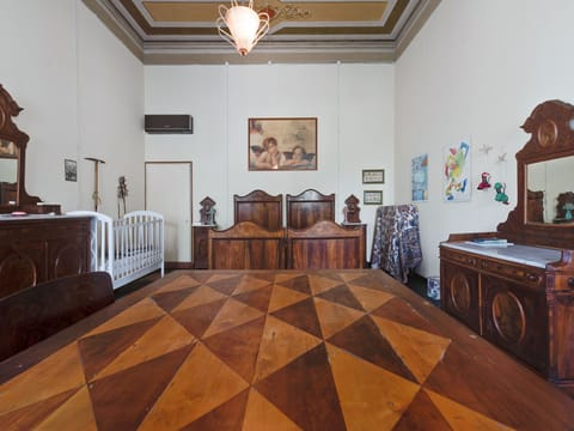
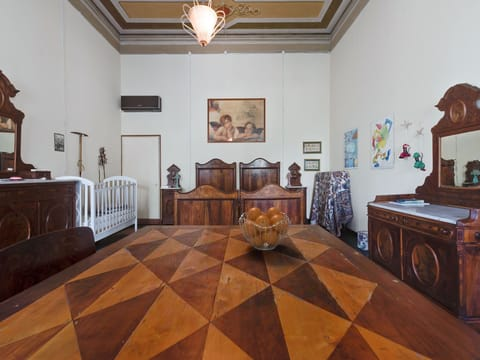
+ fruit basket (264, 227)
